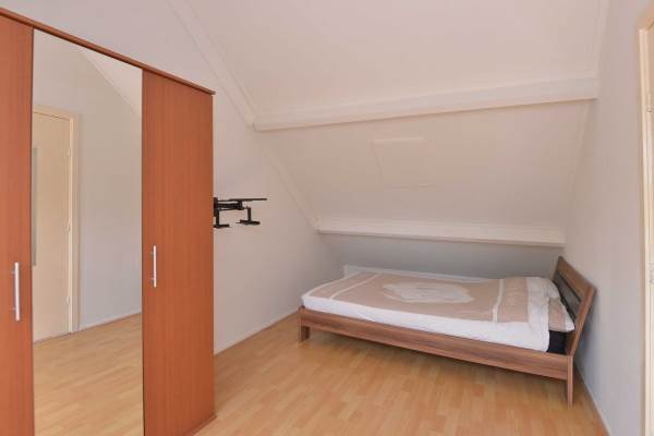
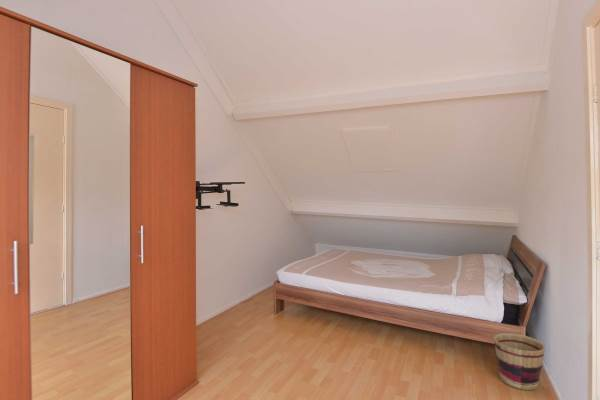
+ basket (518, 361)
